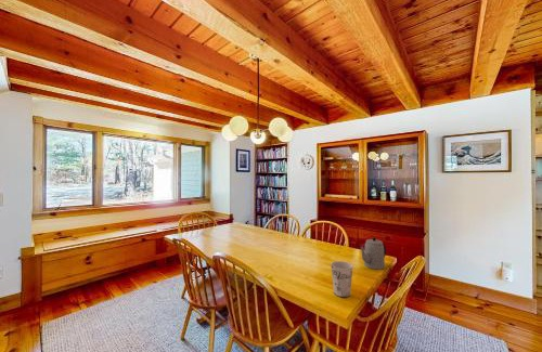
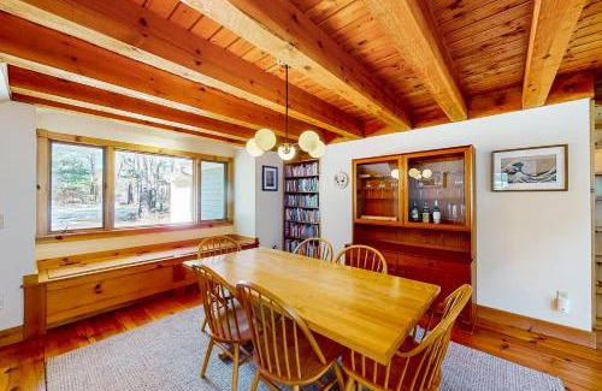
- teapot (373, 251)
- cup (341, 278)
